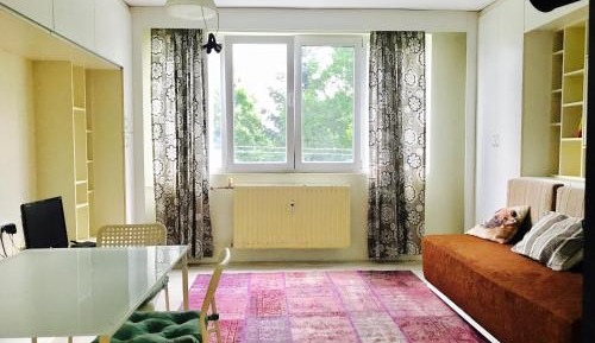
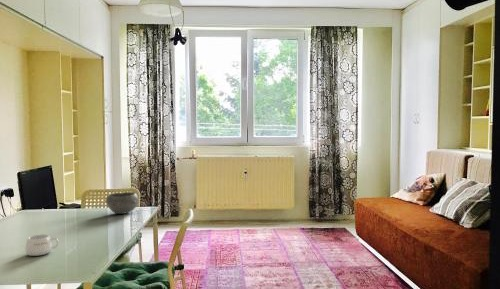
+ mug (42, 244)
+ bowl (122, 203)
